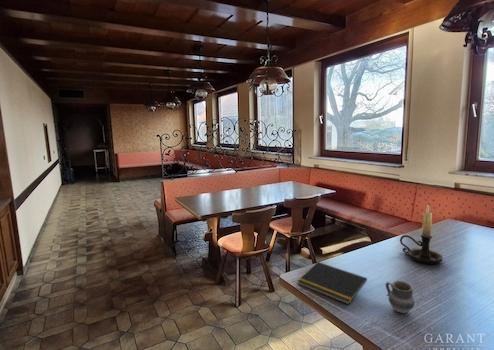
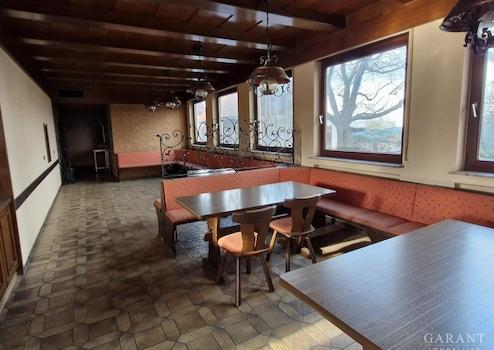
- cup (399, 296)
- candle holder (422, 230)
- notepad (331, 280)
